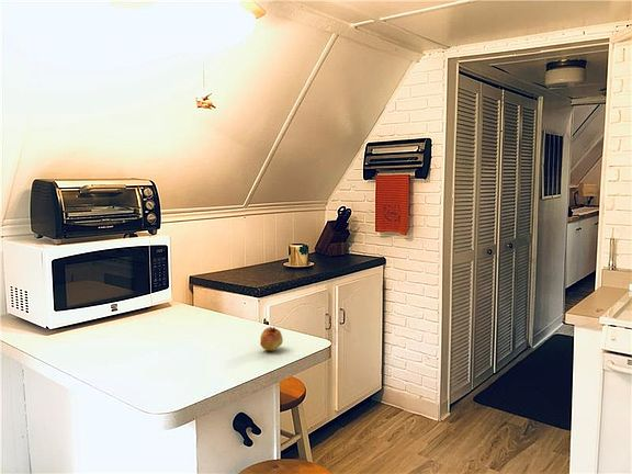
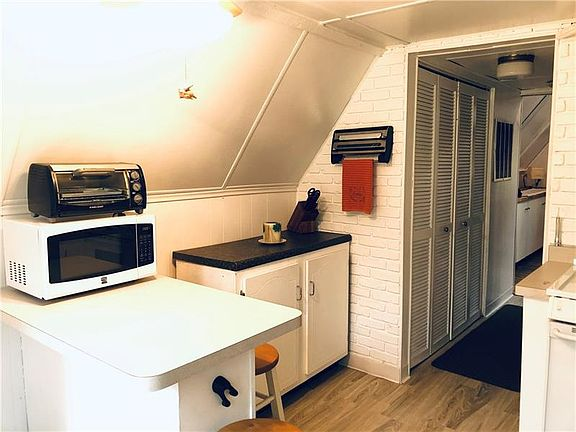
- fruit (271, 337)
